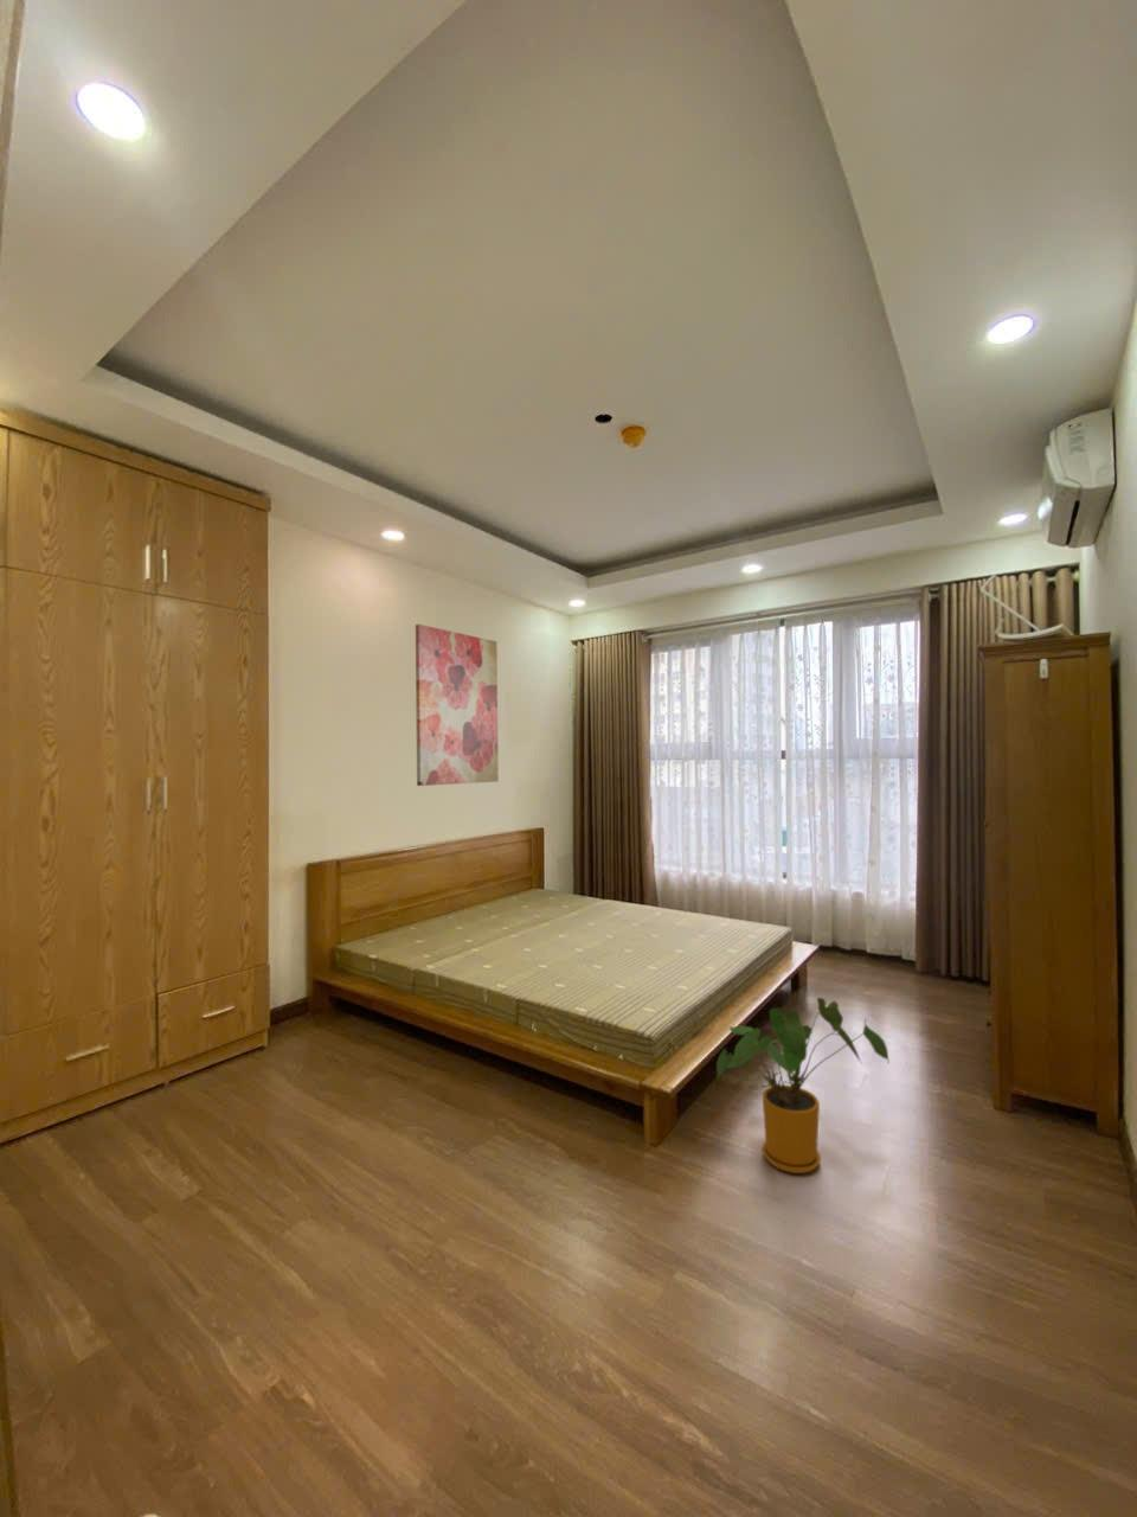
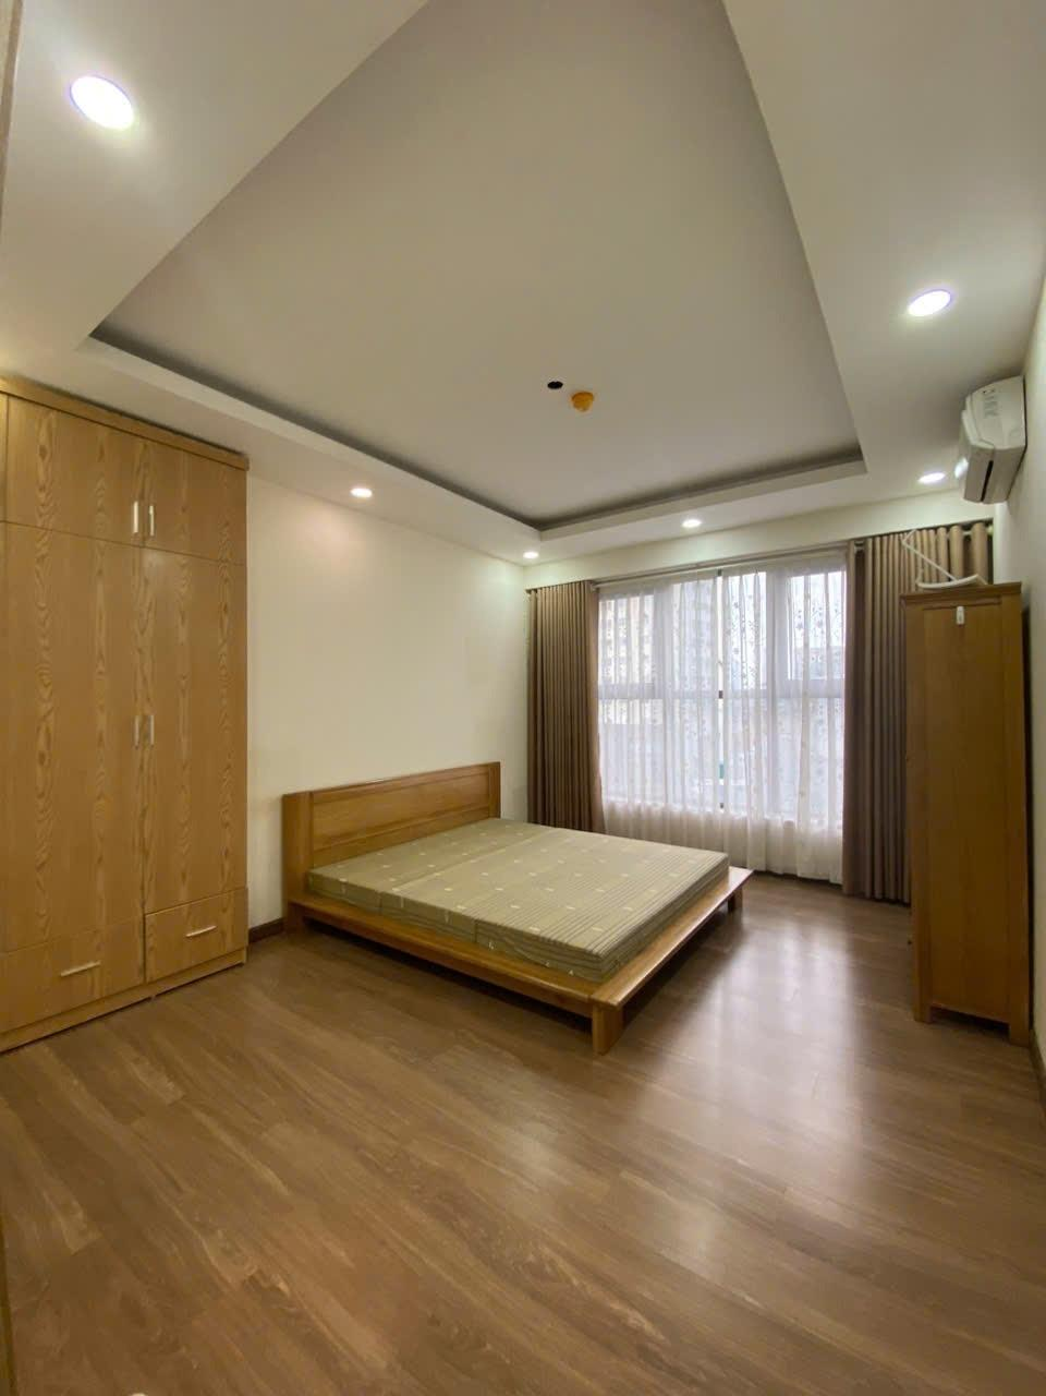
- wall art (460, 707)
- house plant (791, 1080)
